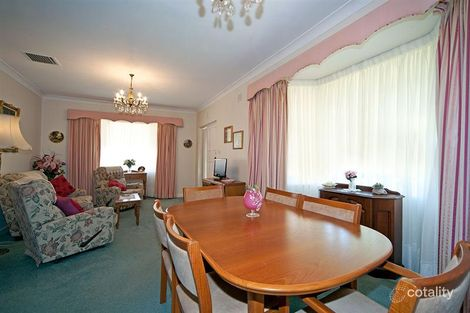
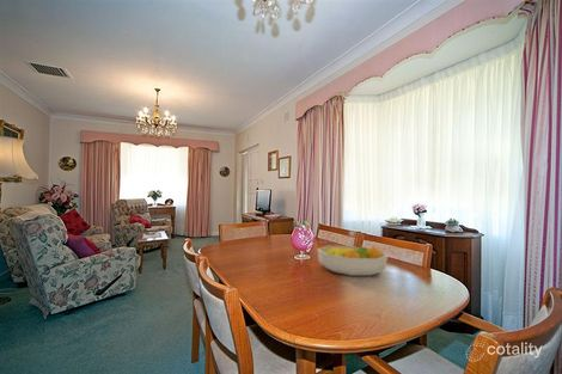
+ fruit bowl (350, 256)
